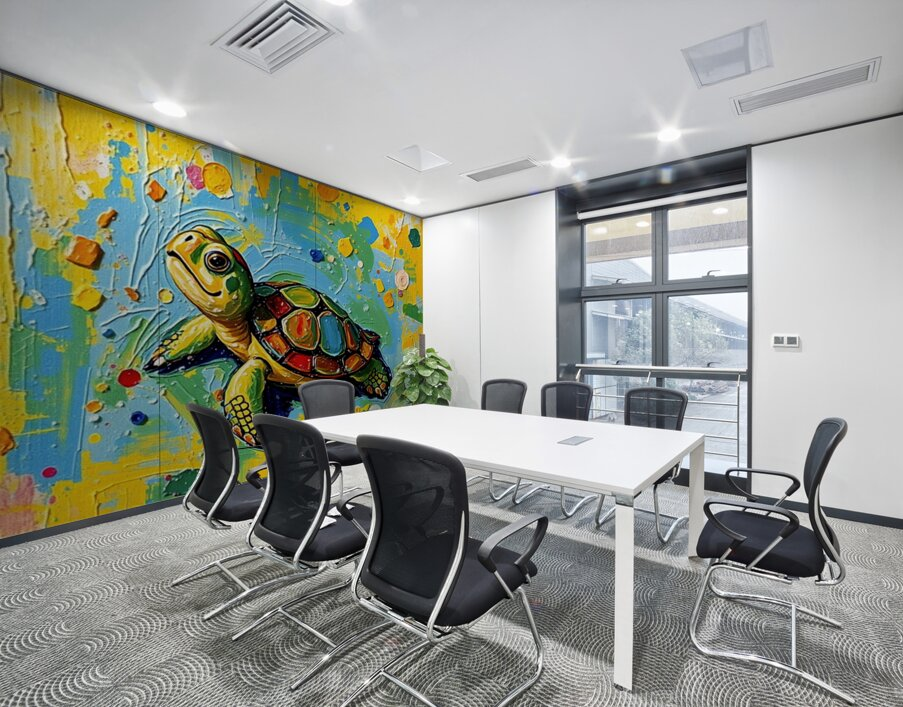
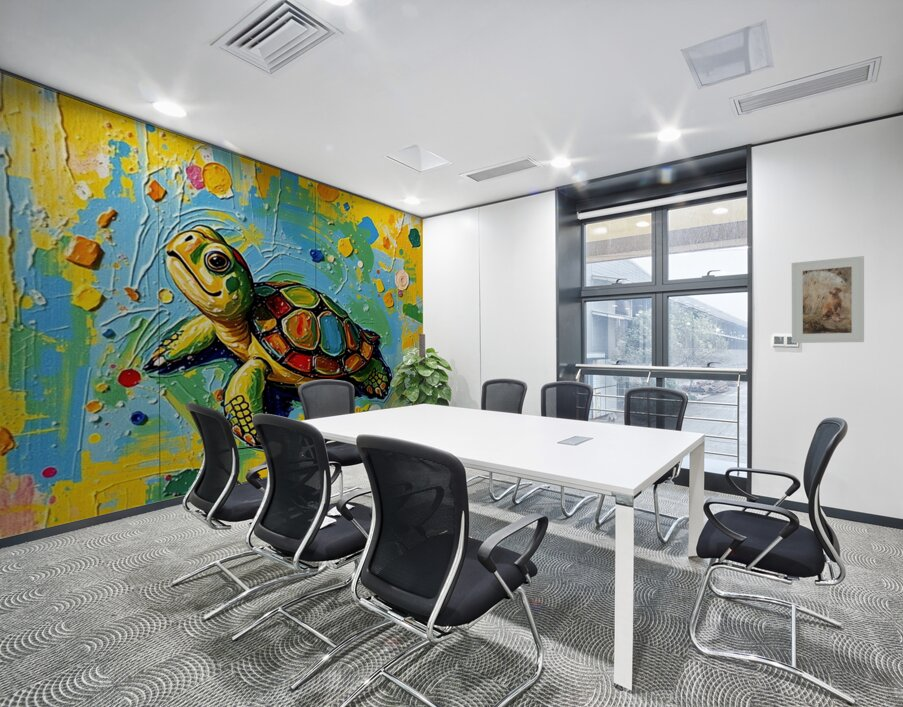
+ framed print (826, 301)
